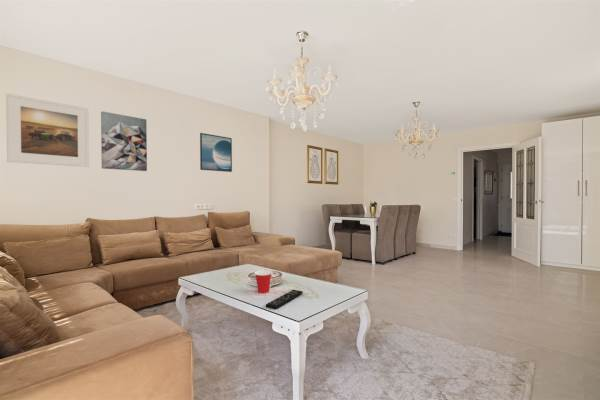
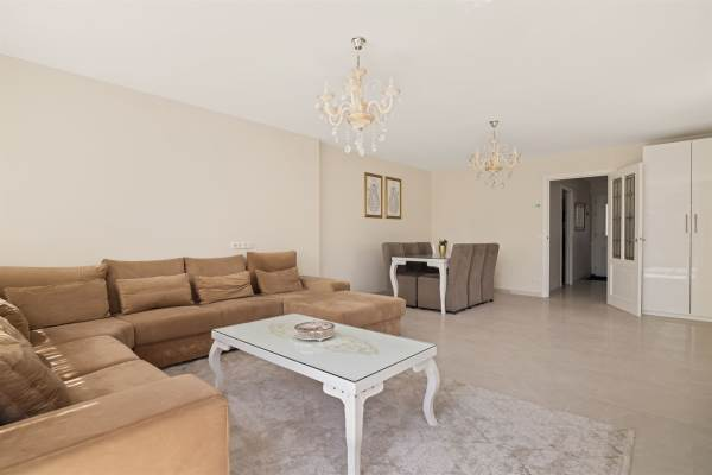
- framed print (216, 153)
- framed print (50, 133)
- remote control (285, 298)
- cup (263, 281)
- wall art (125, 142)
